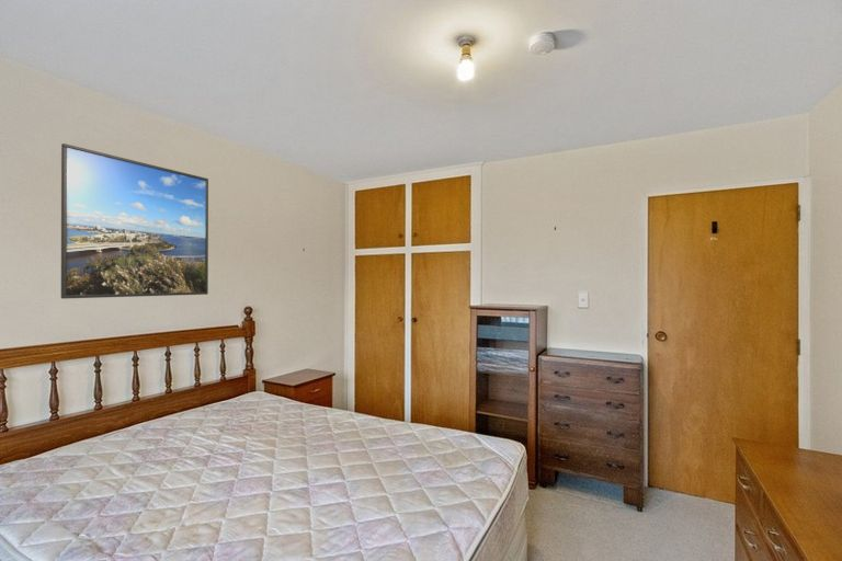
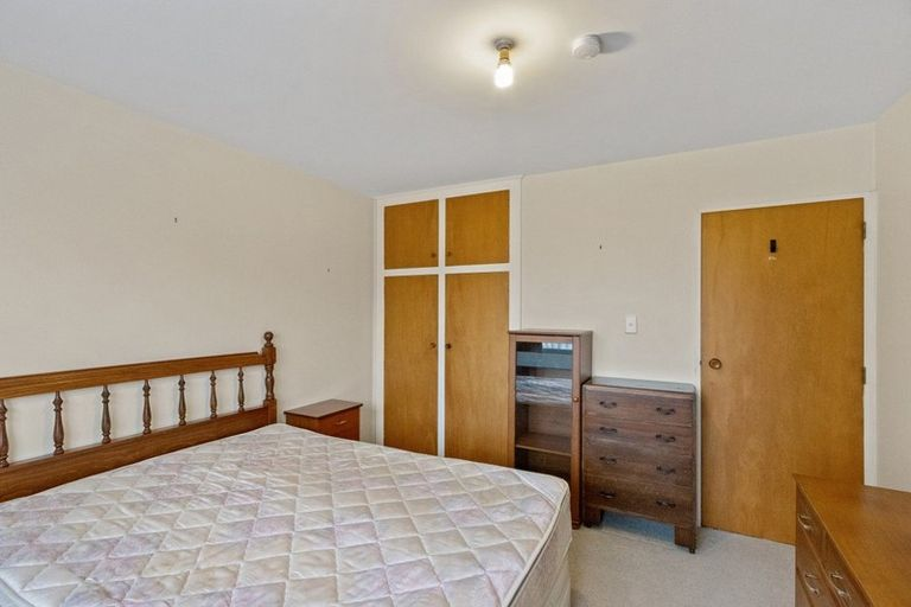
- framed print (145, 229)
